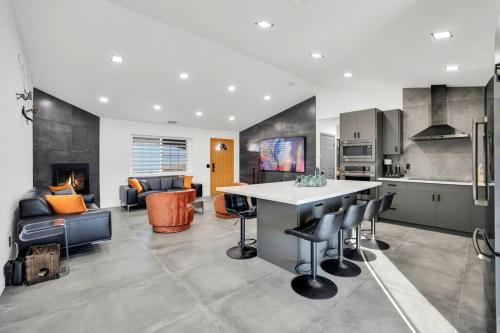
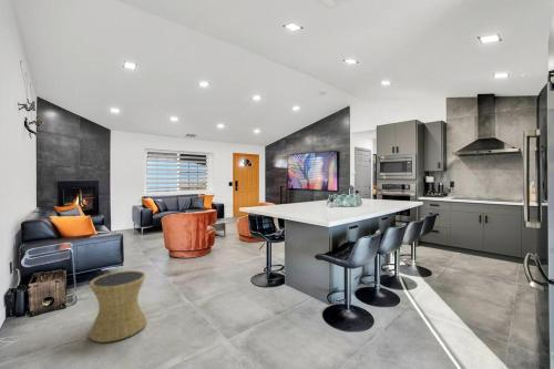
+ side table (119, 303)
